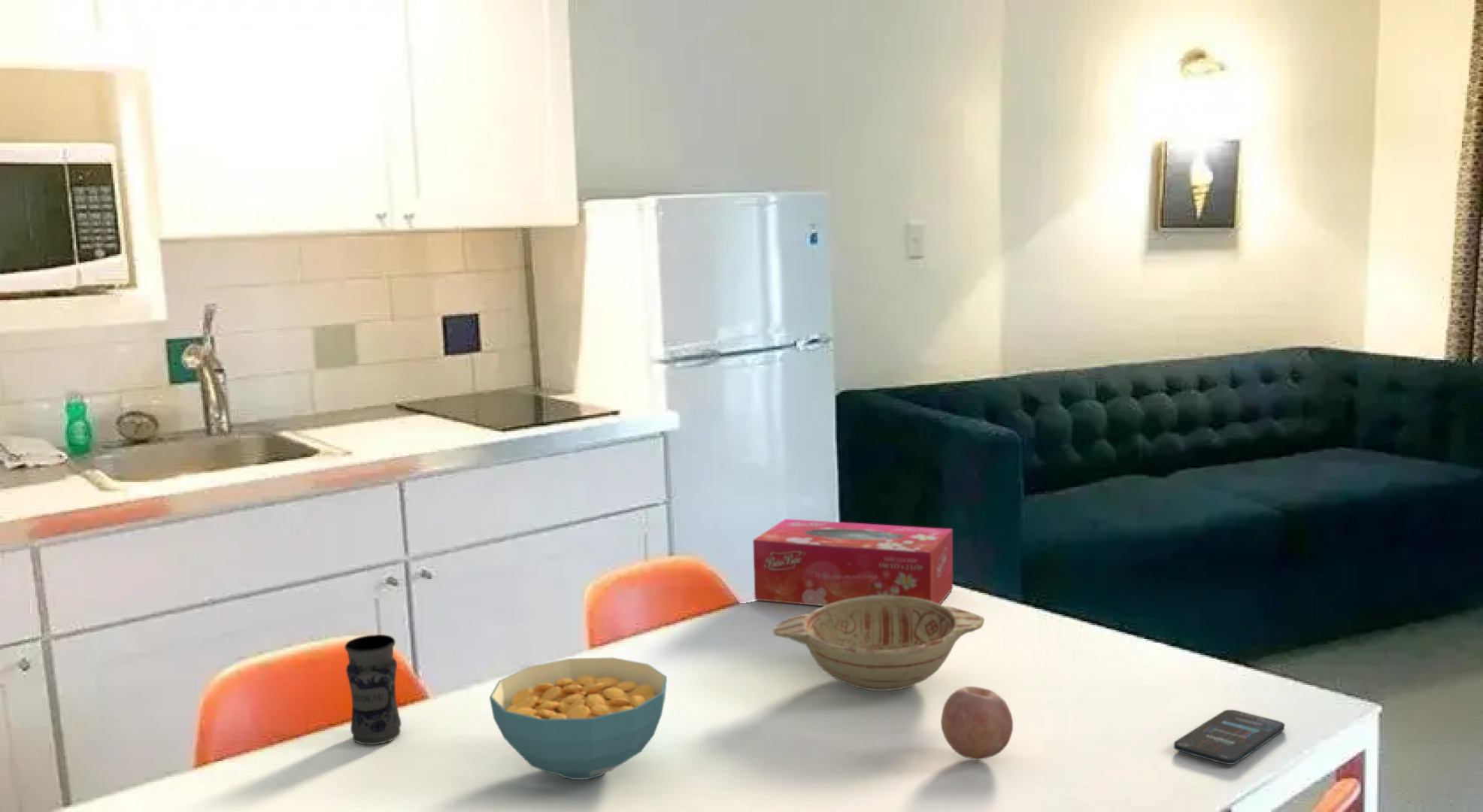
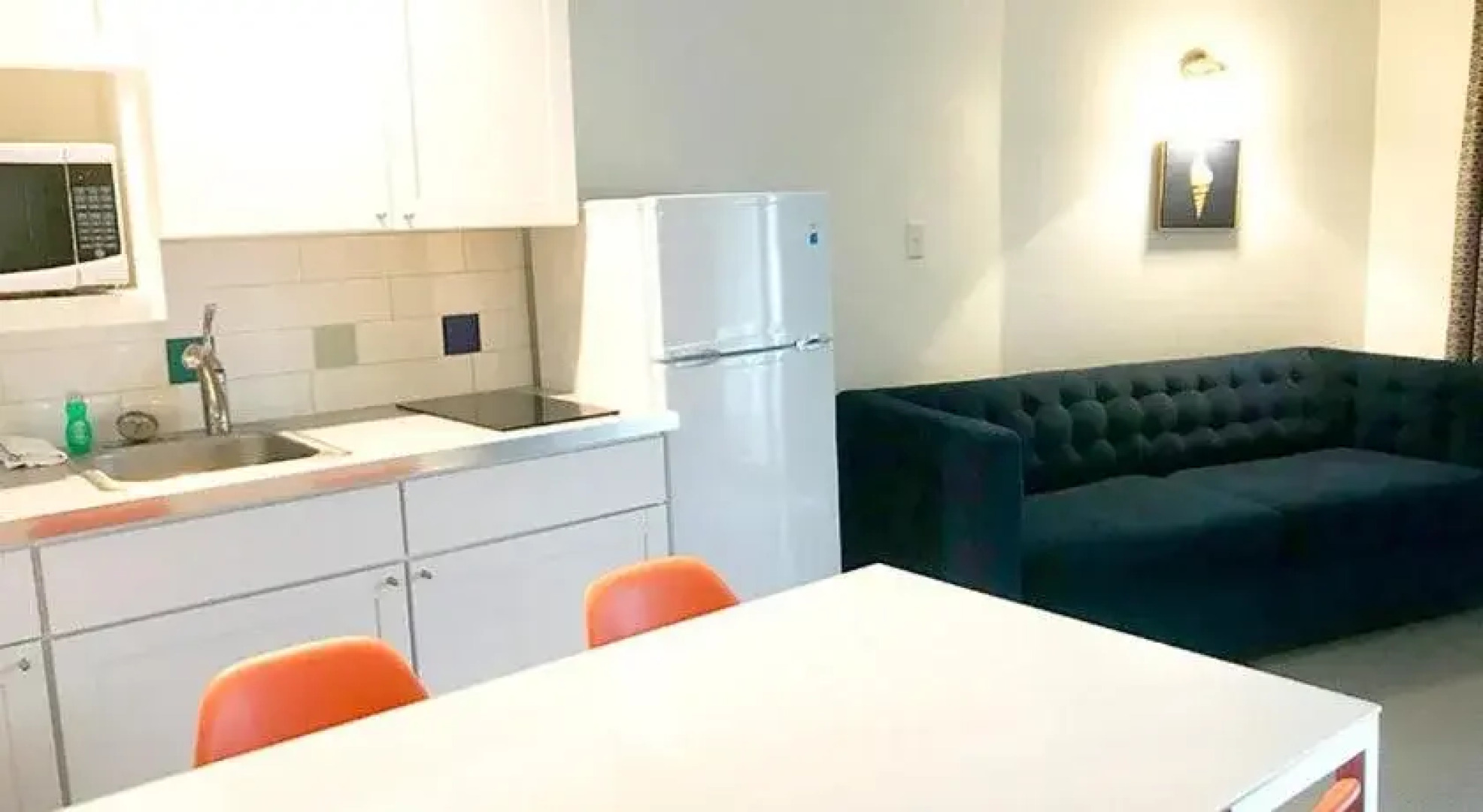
- smartphone (1230, 735)
- fruit (975, 723)
- decorative bowl (878, 649)
- cereal bowl (581, 728)
- tissue box (854, 564)
- jar (373, 689)
